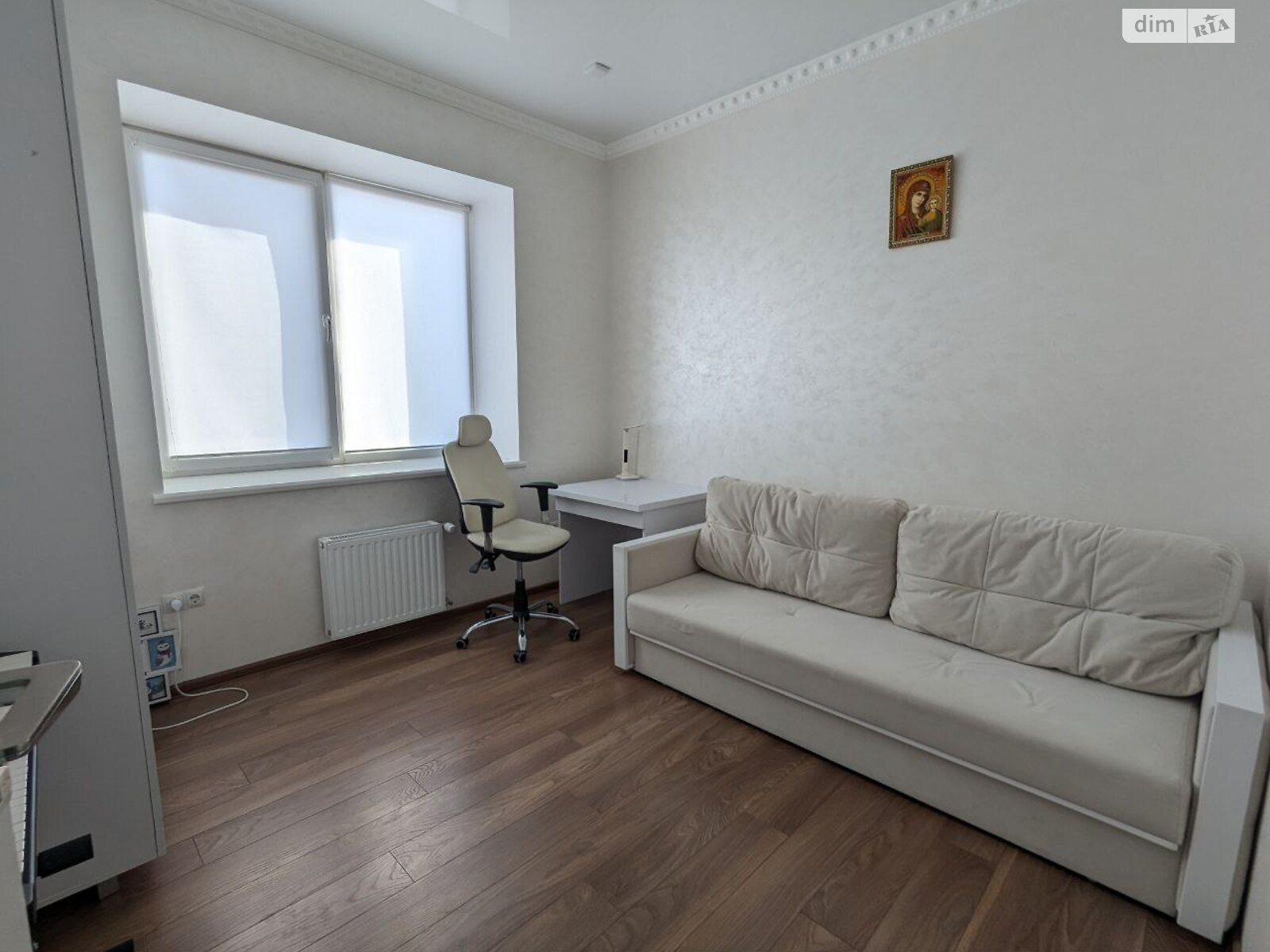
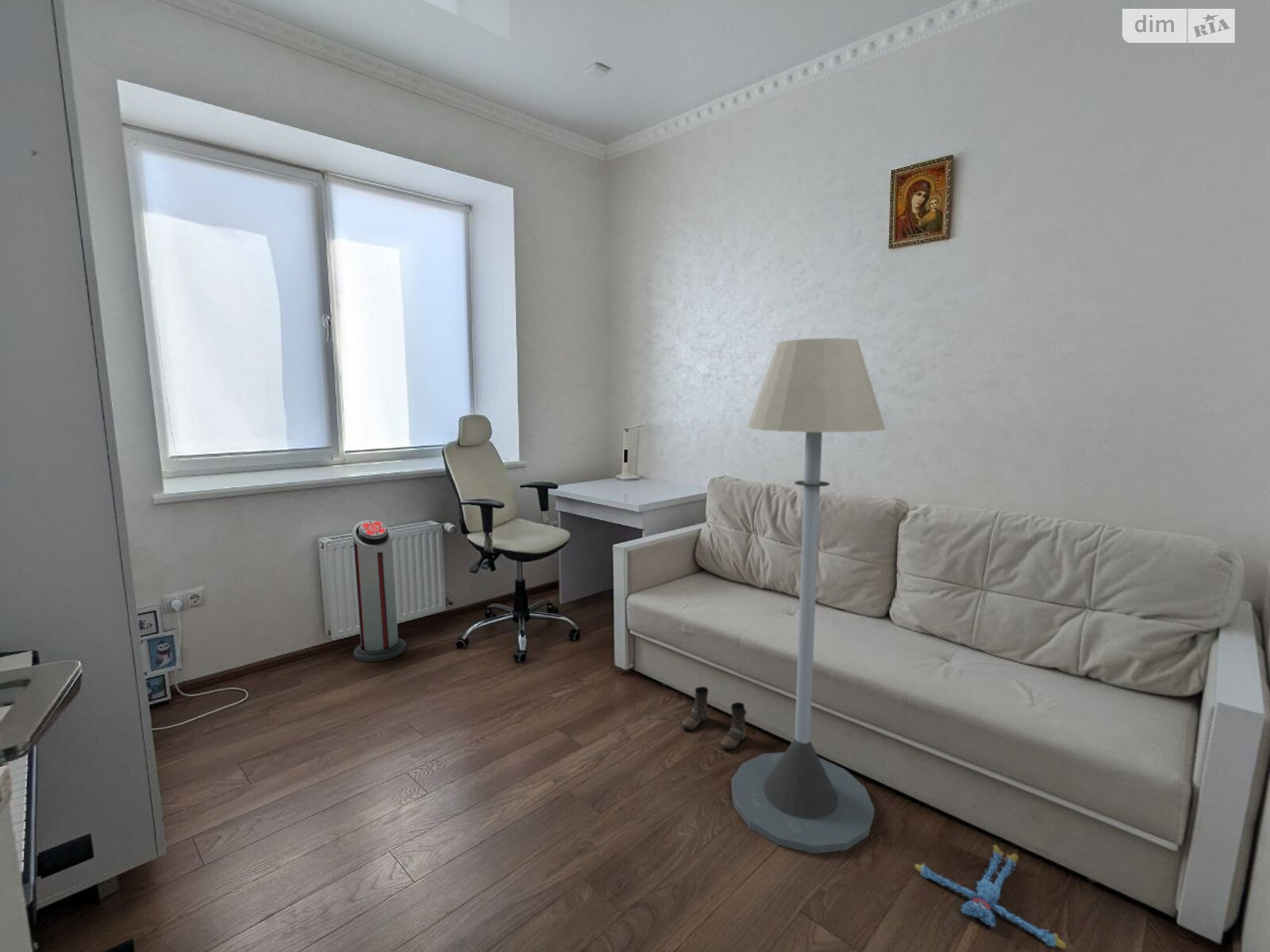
+ floor lamp (808, 584)
+ boots (707, 716)
+ plush toy (991, 884)
+ air purifier (375, 587)
